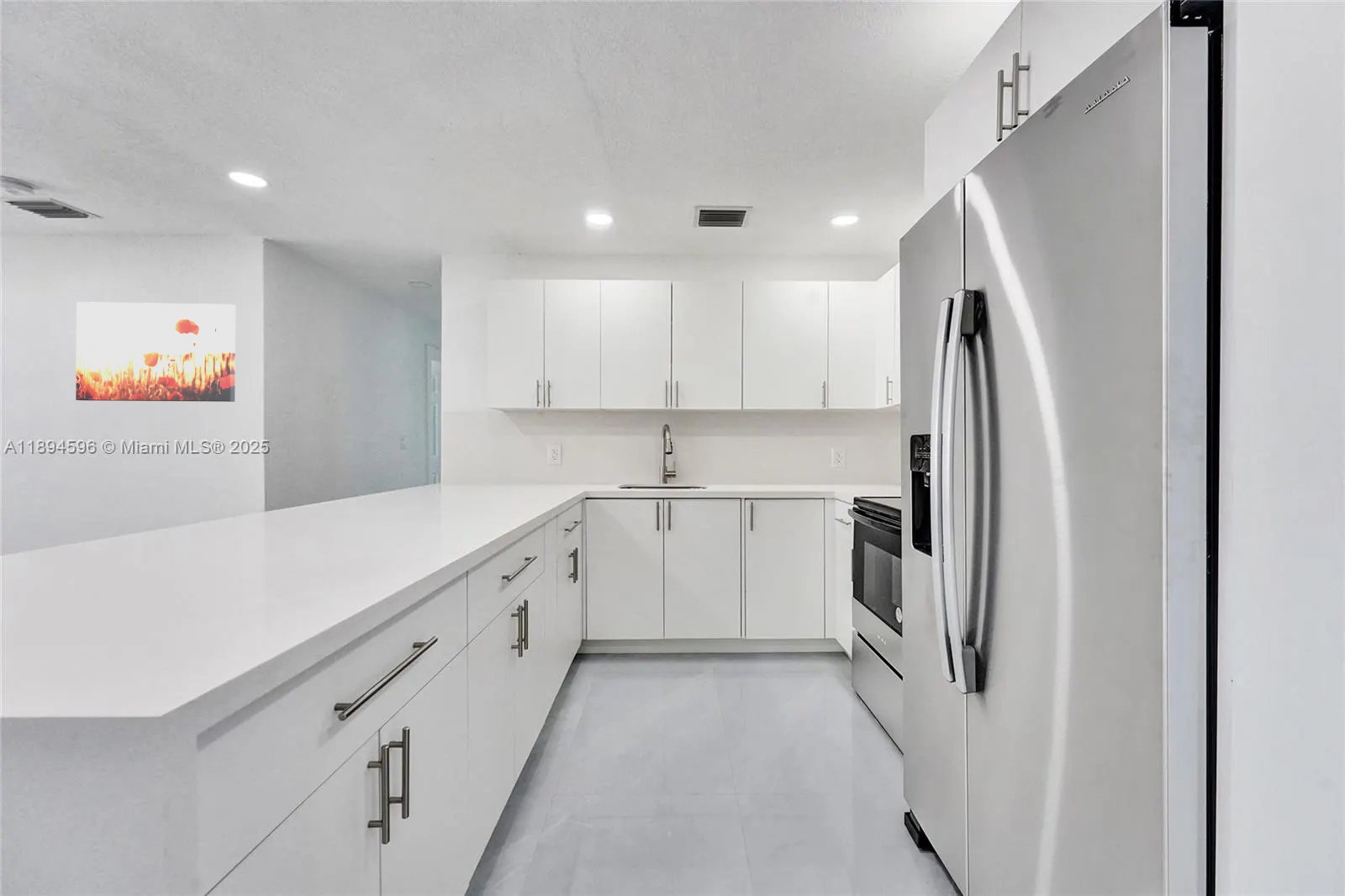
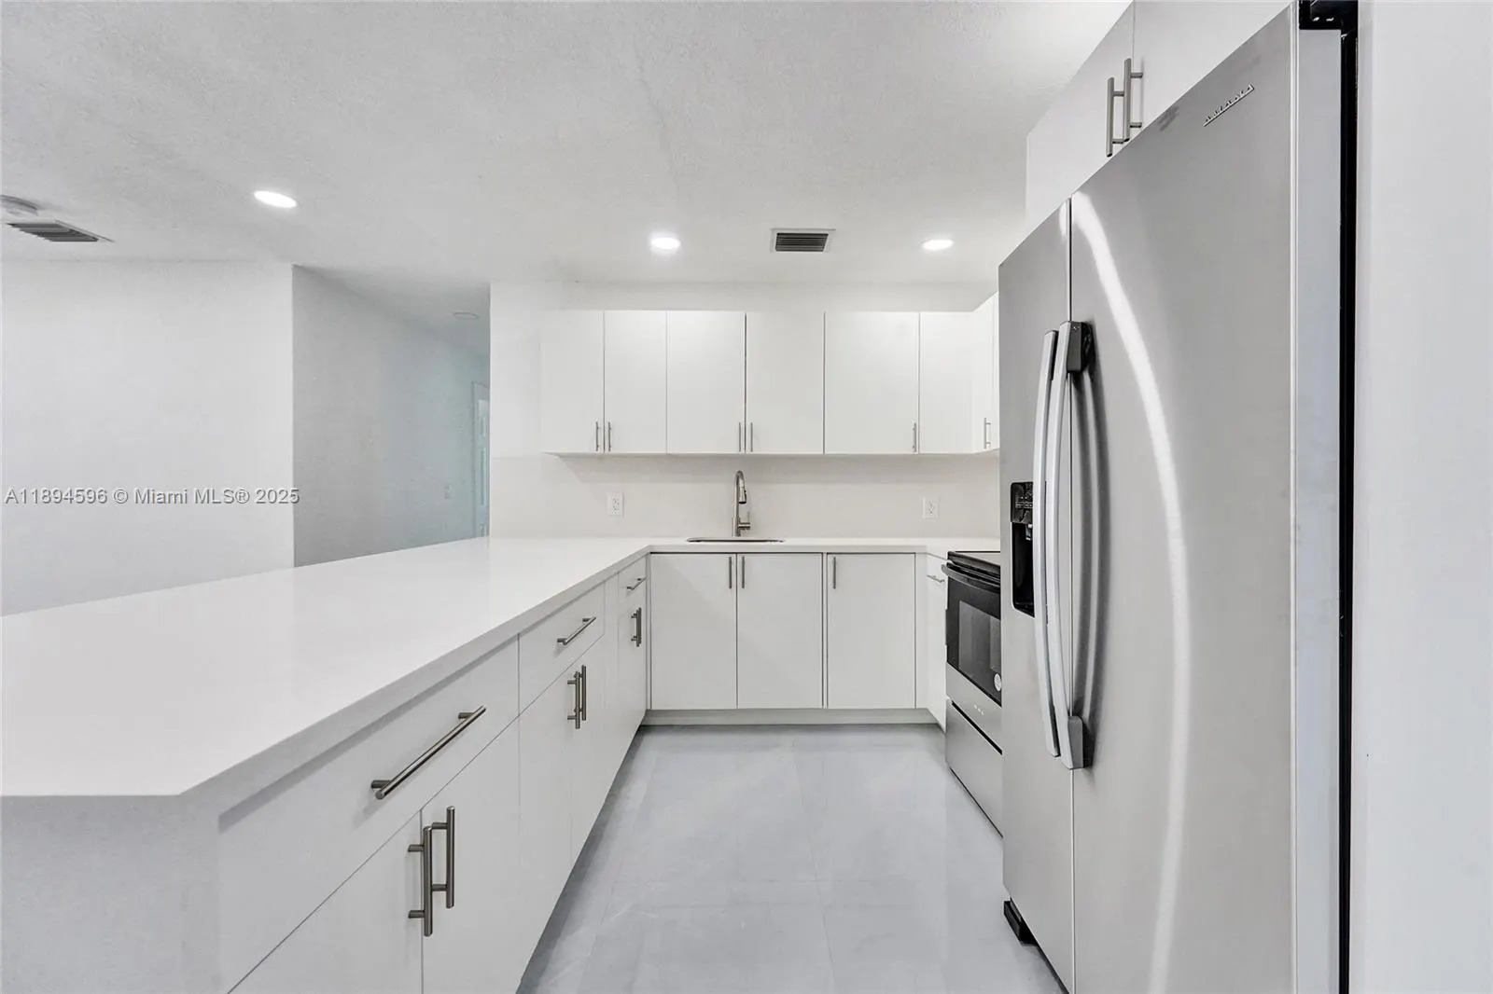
- wall art (156, 352)
